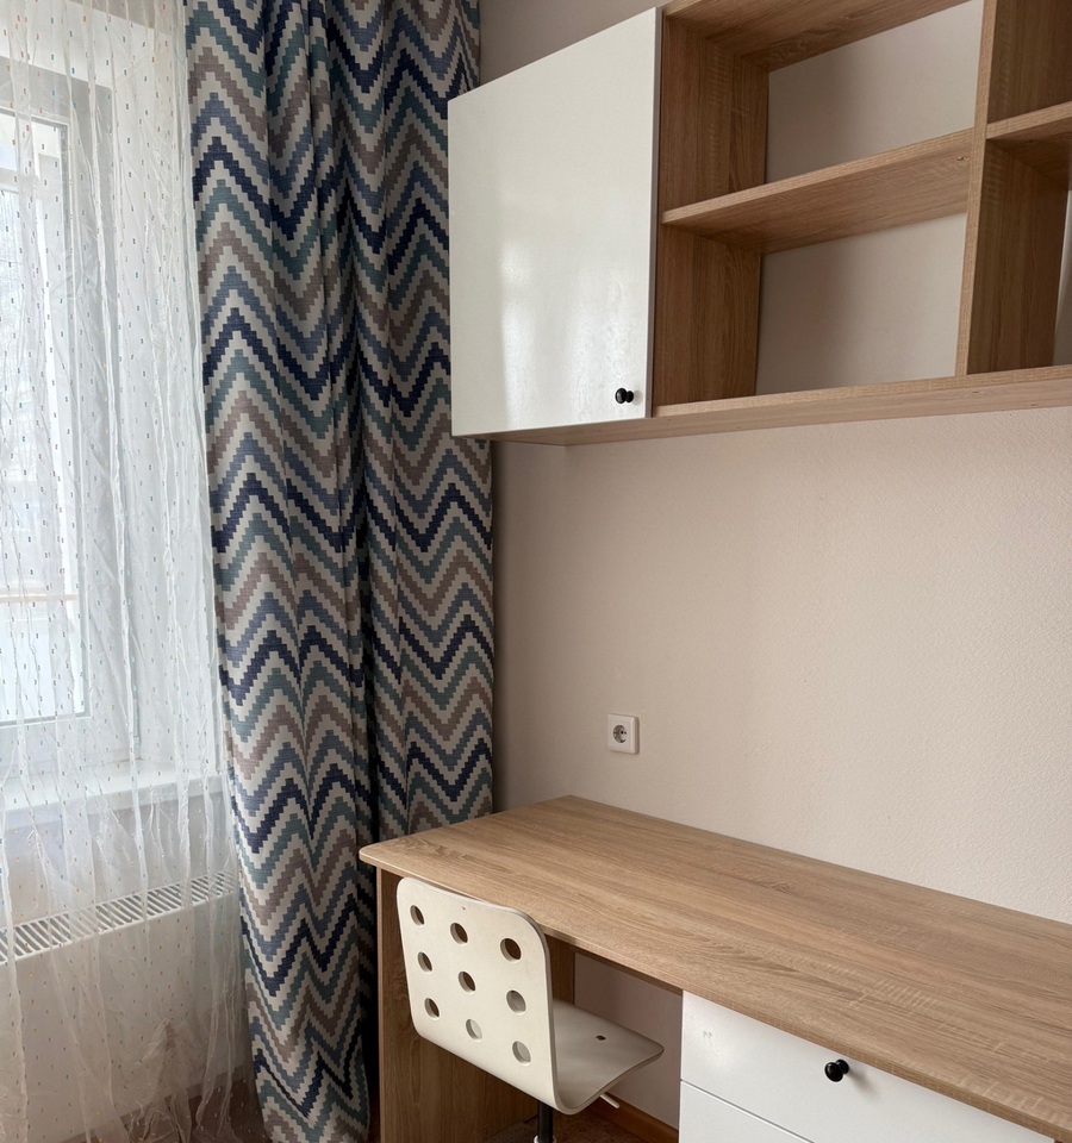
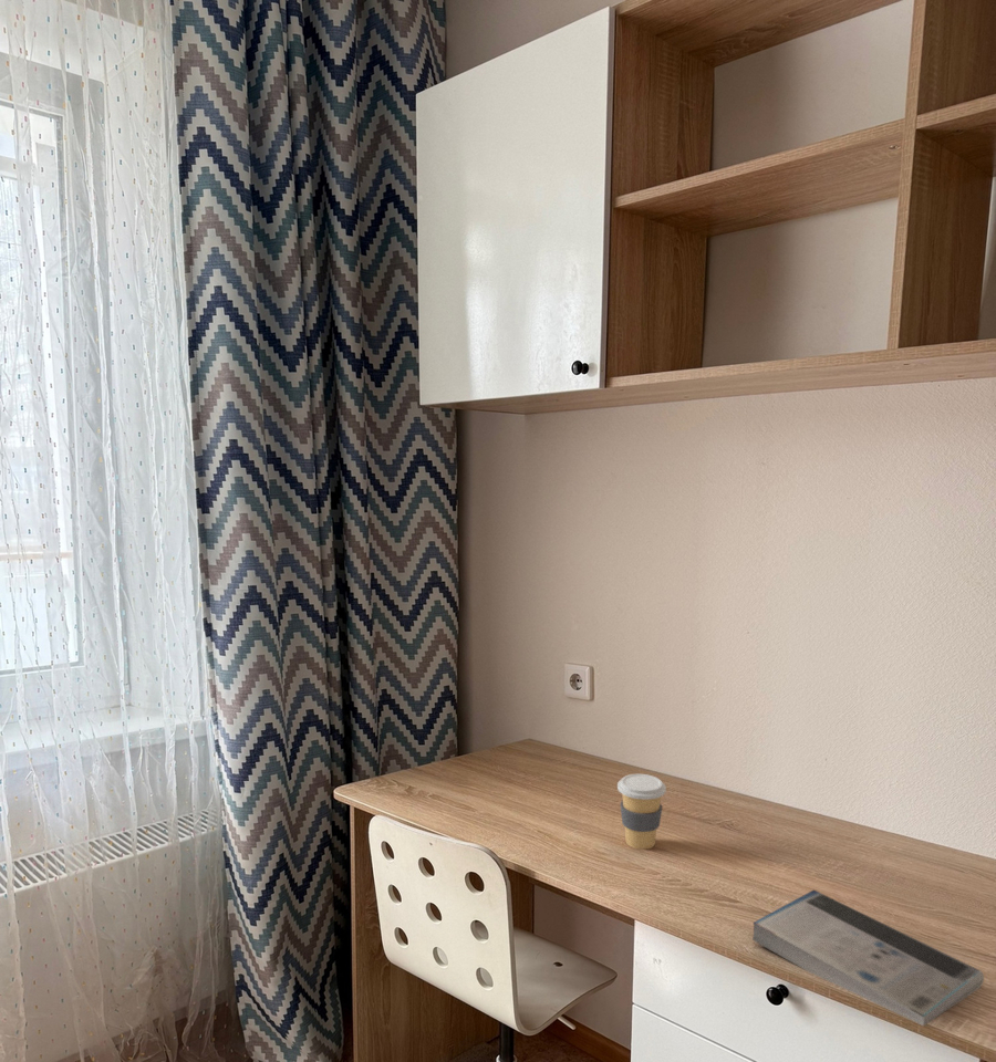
+ coffee cup (641, 812)
+ book (863, 954)
